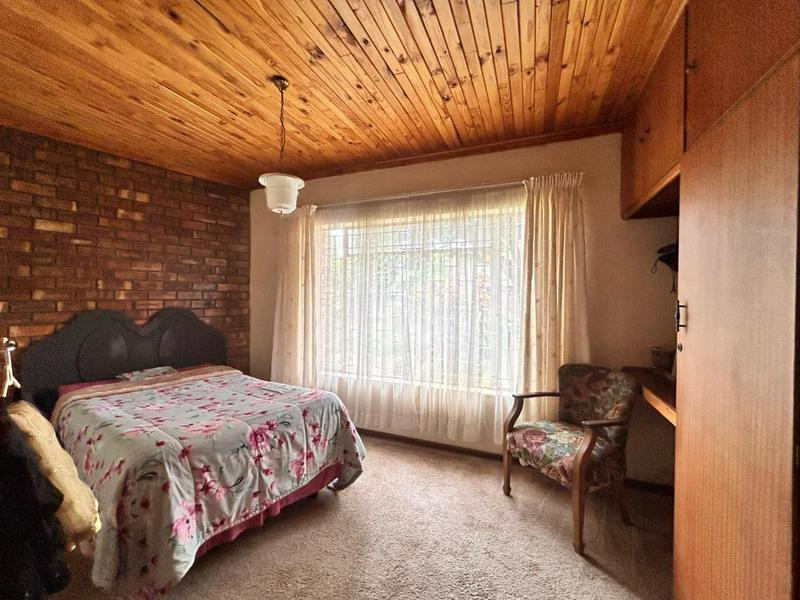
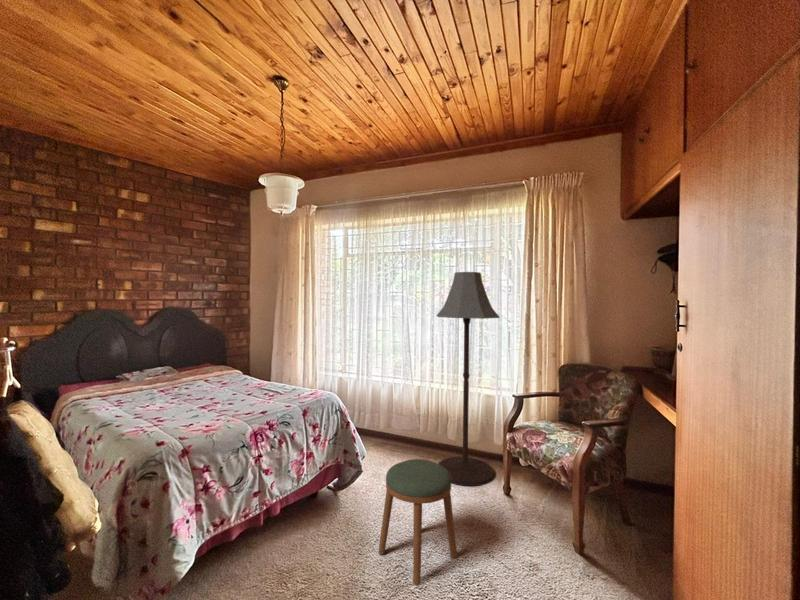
+ stool (418, 511)
+ floor lamp (466, 372)
